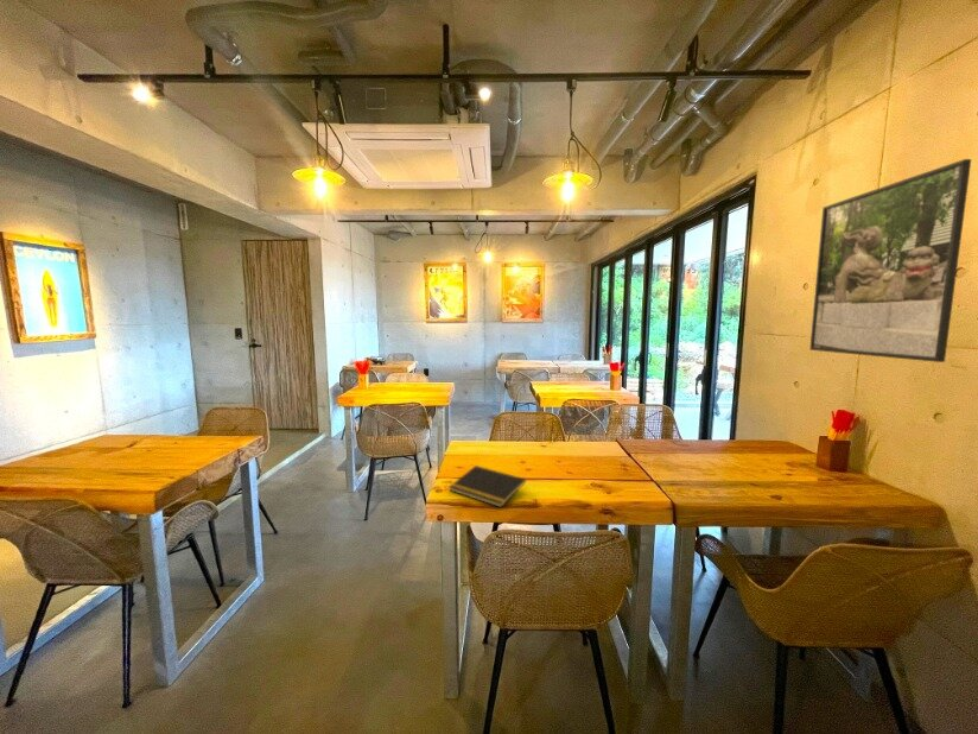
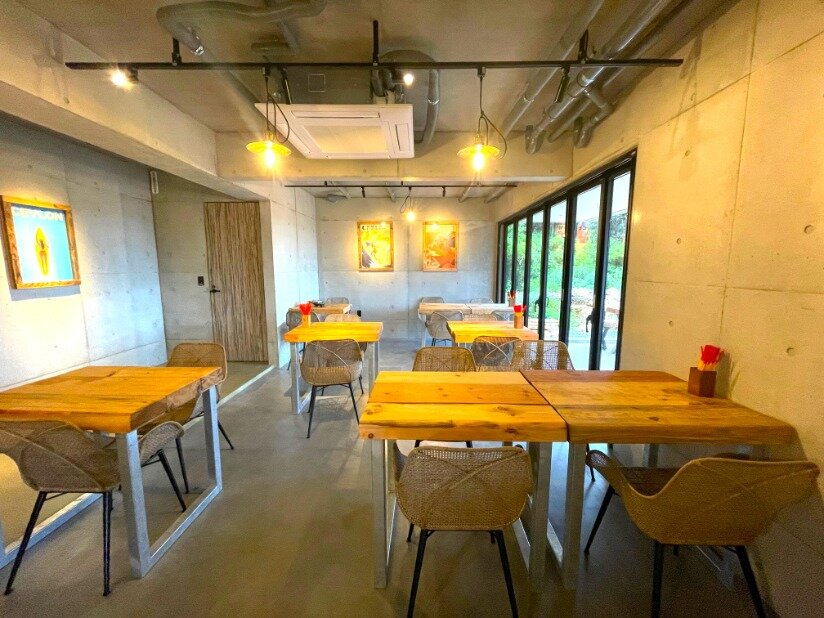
- notepad (487, 483)
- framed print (874, 273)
